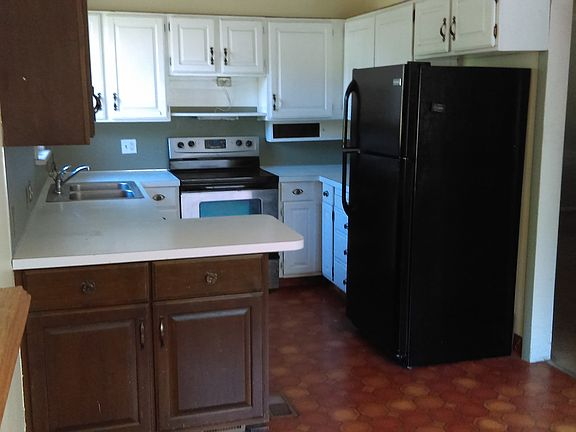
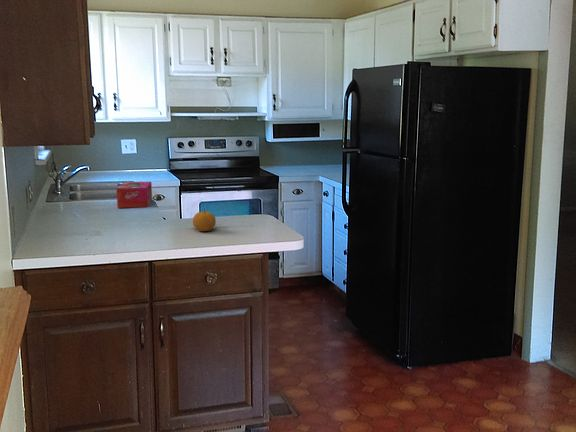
+ fruit (204, 219)
+ tissue box (135, 194)
